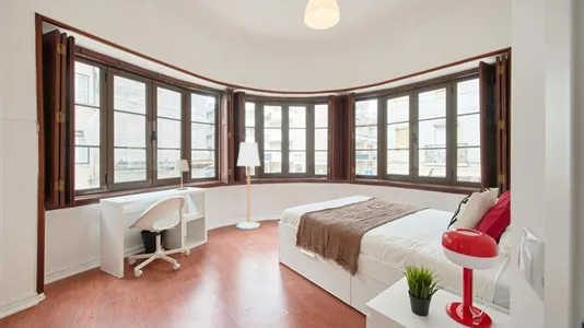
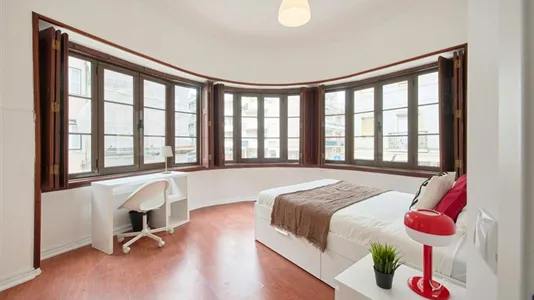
- floor lamp (248, 184)
